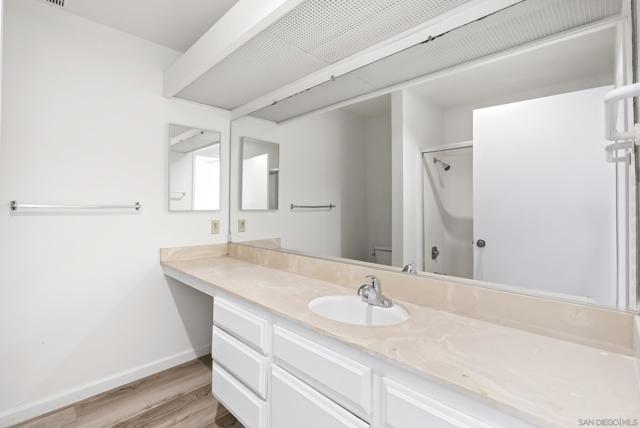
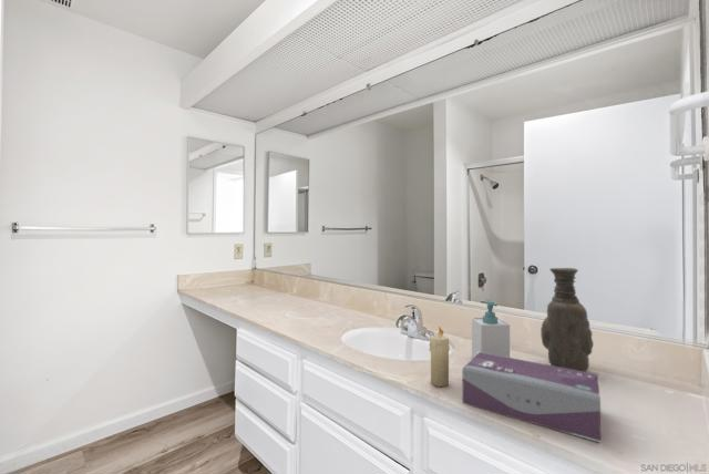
+ tissue box (528, 387)
+ soap bottle (490, 331)
+ vase (565, 317)
+ candle (439, 354)
